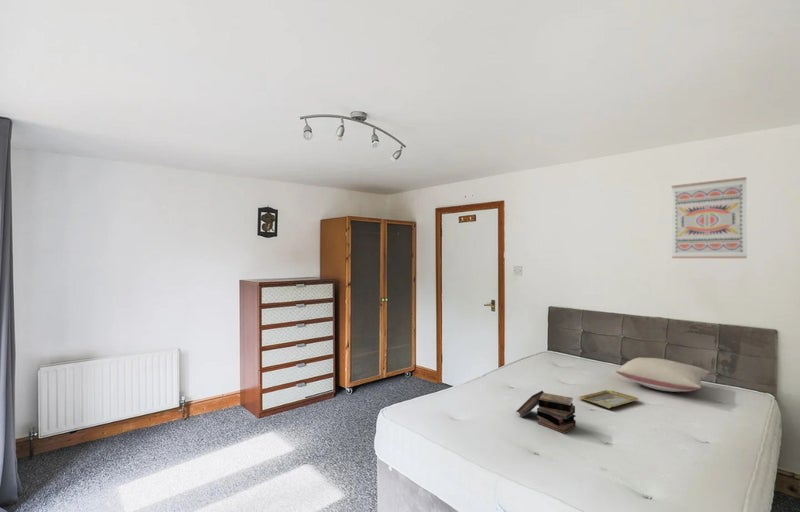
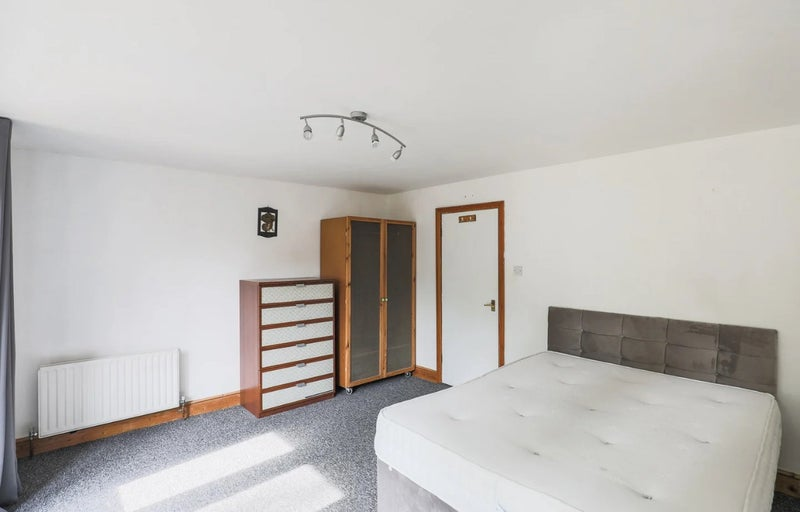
- pillow (663, 372)
- book (545, 408)
- wall art (707, 220)
- tray (608, 398)
